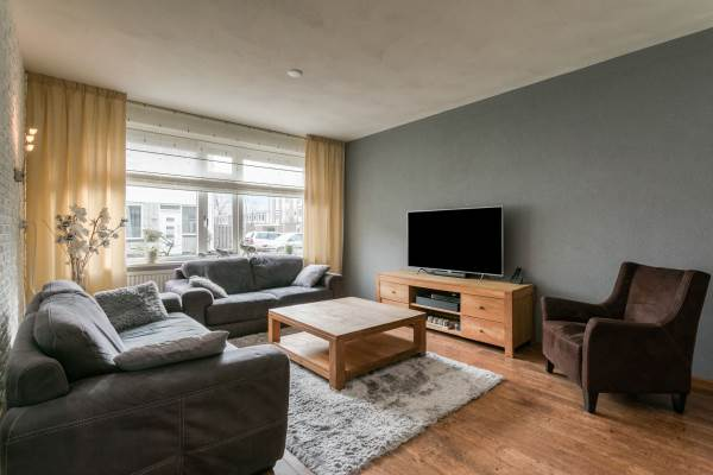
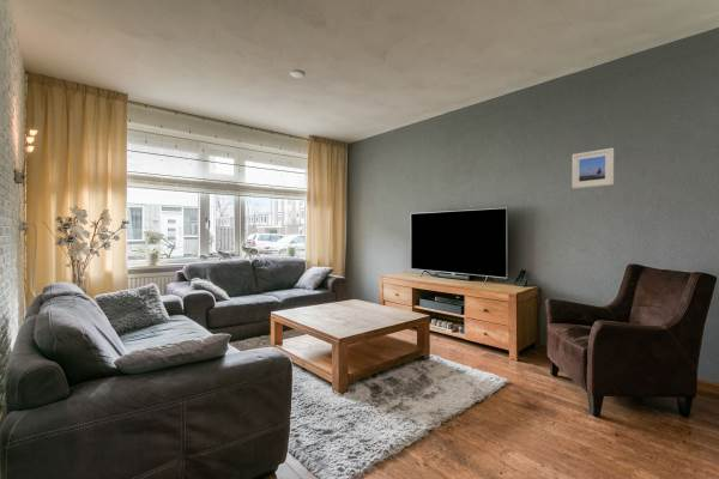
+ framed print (592, 169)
